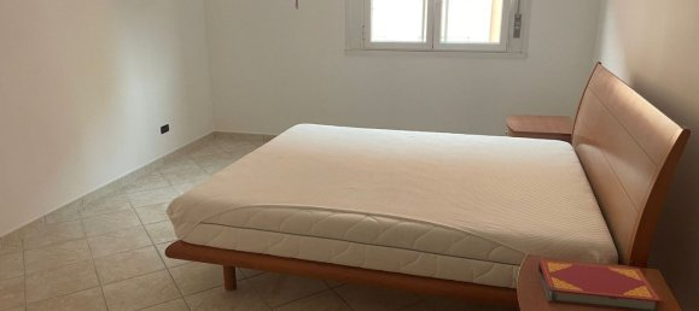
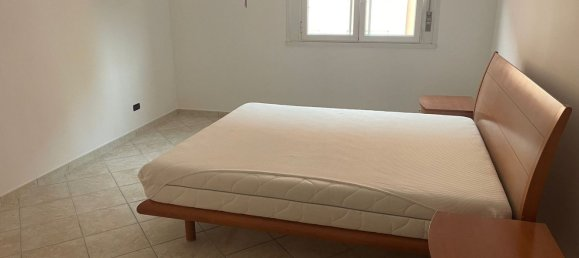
- hardback book (594, 284)
